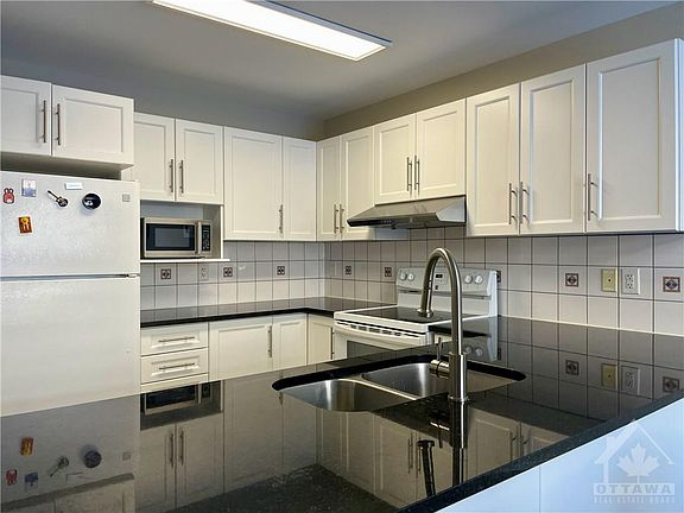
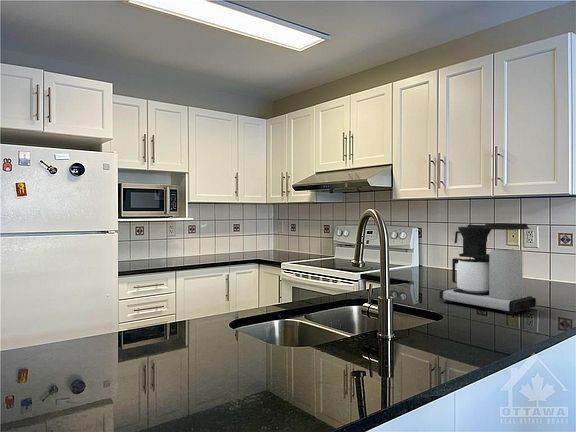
+ coffee maker (485, 264)
